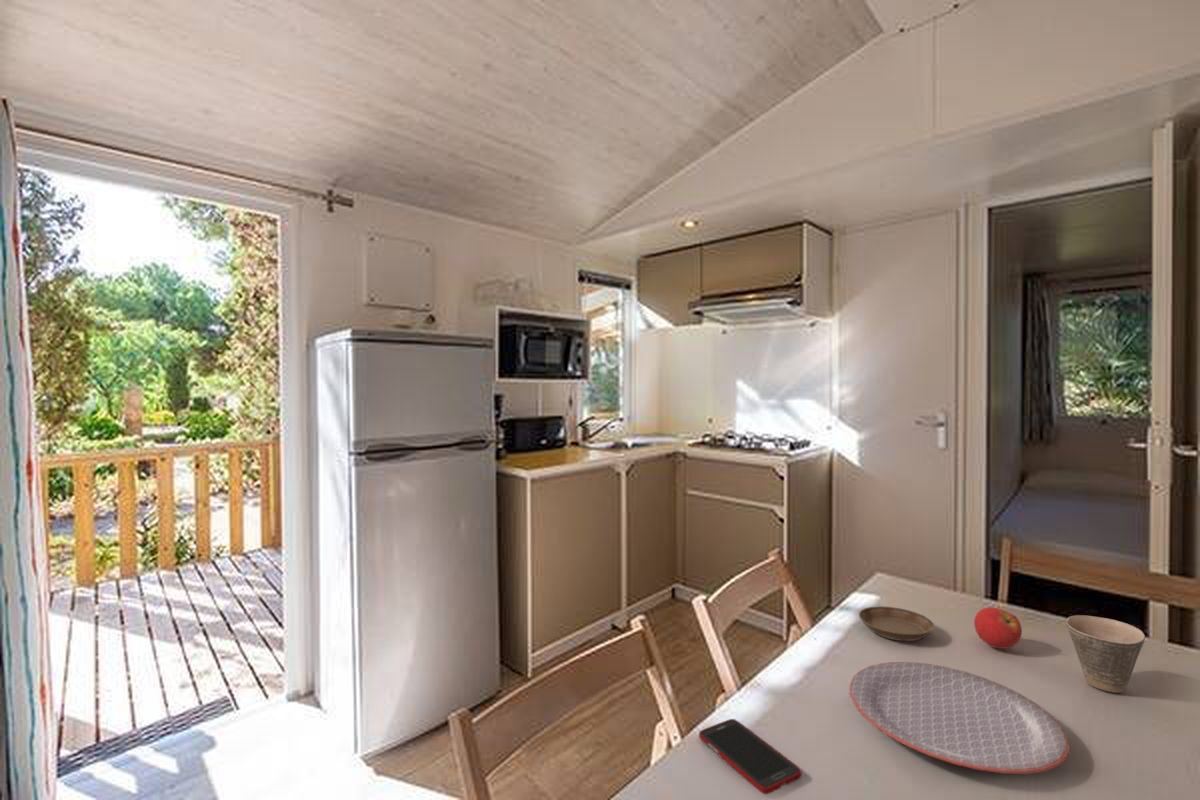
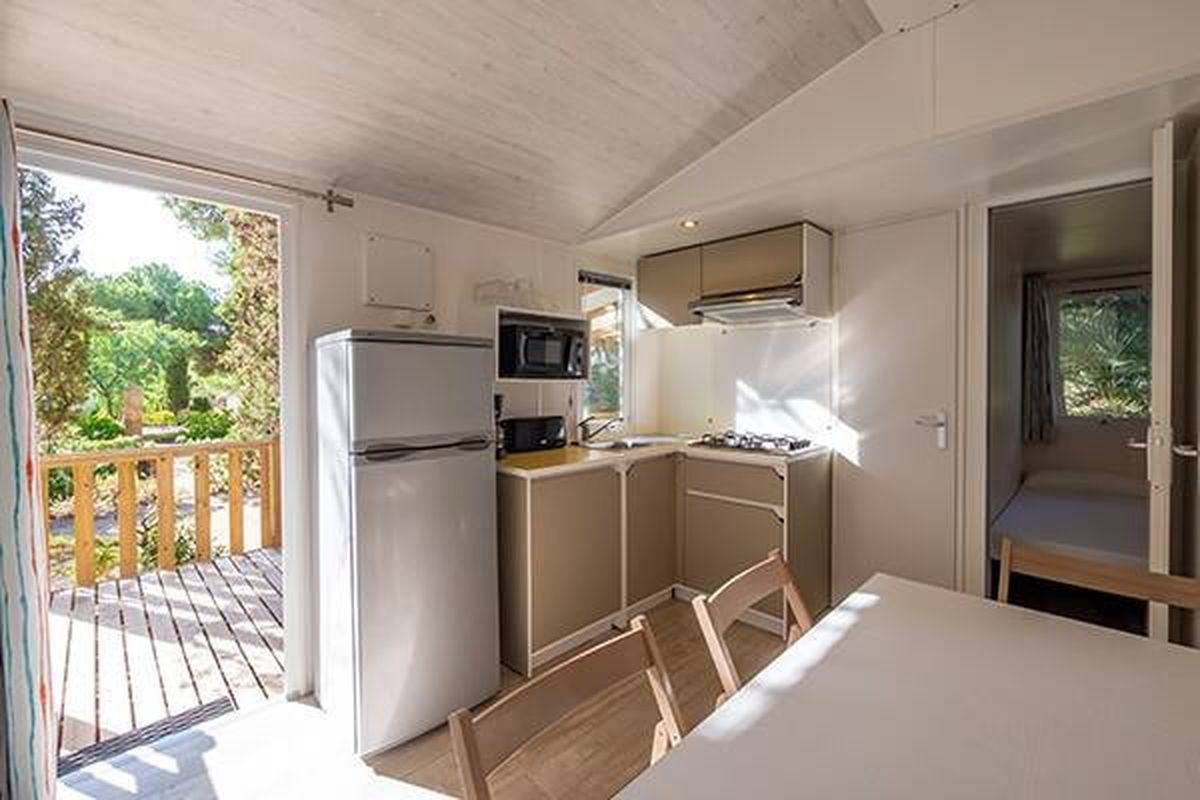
- saucer (895, 624)
- cup (1103, 656)
- plate (949, 714)
- fruit (997, 627)
- cell phone (747, 753)
